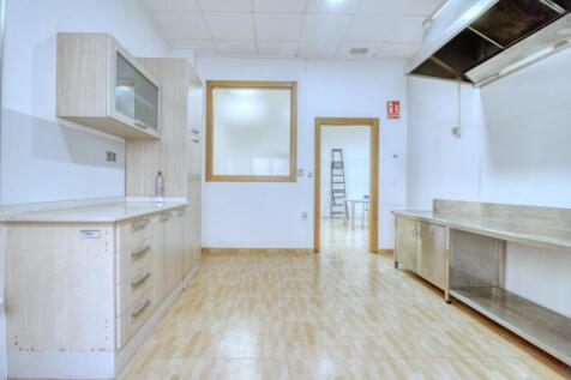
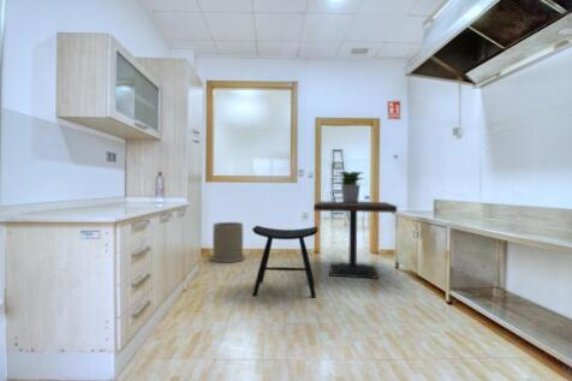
+ stool (285, 267)
+ trash can (227, 240)
+ dining table (352, 237)
+ potted plant (347, 186)
